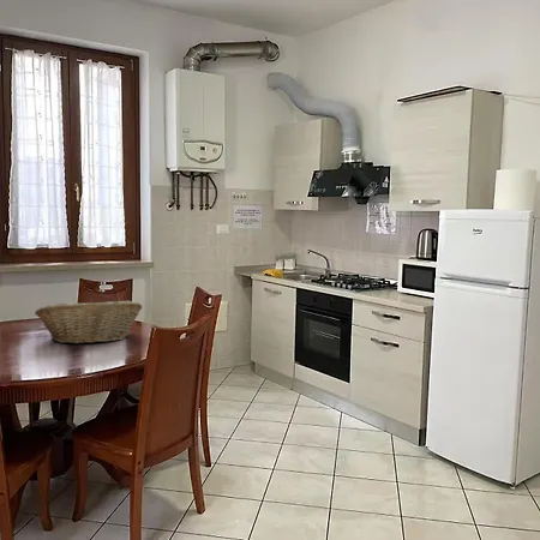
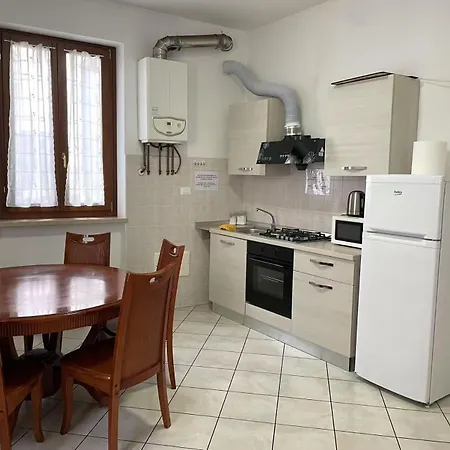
- fruit basket (90, 317)
